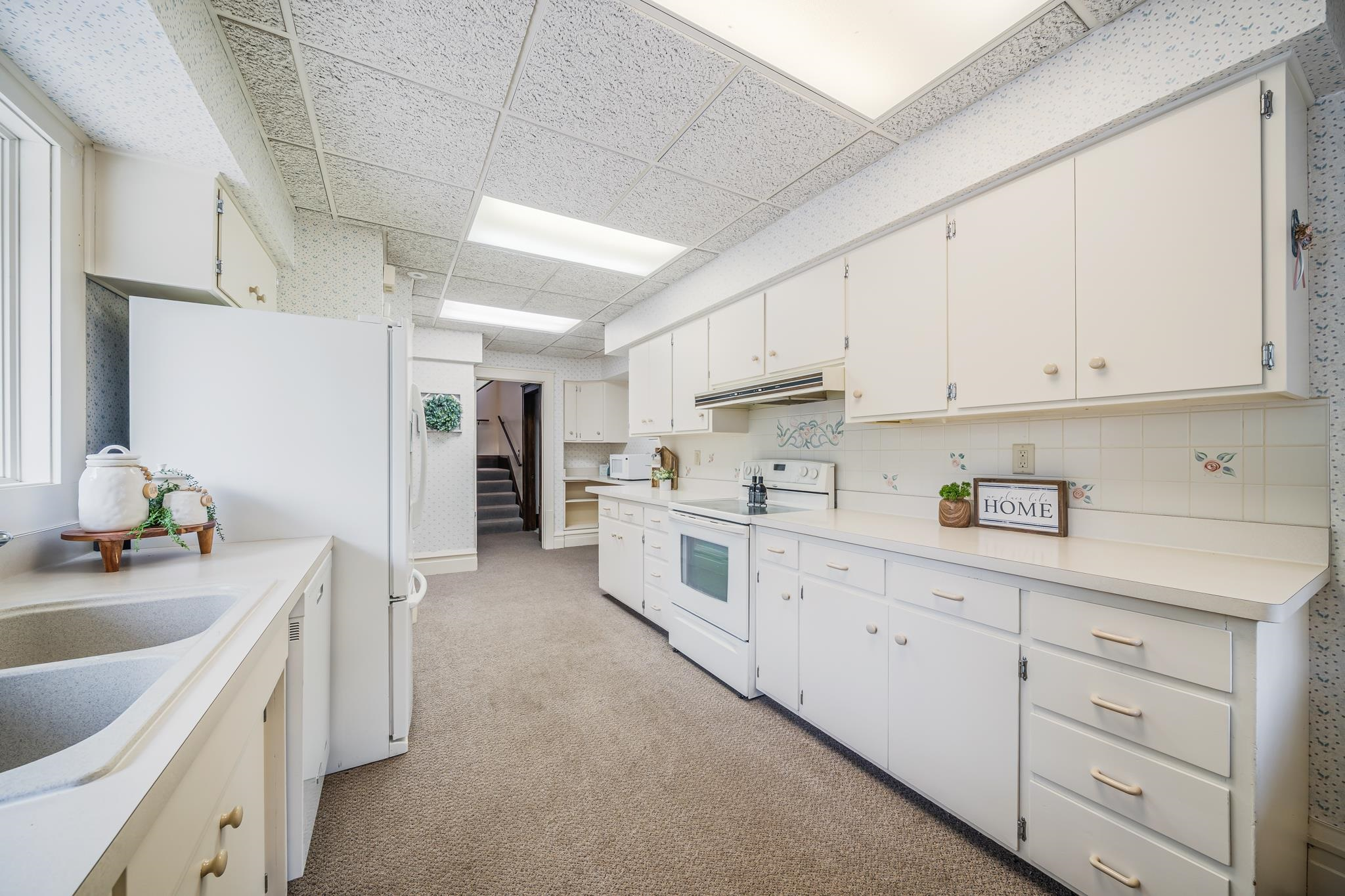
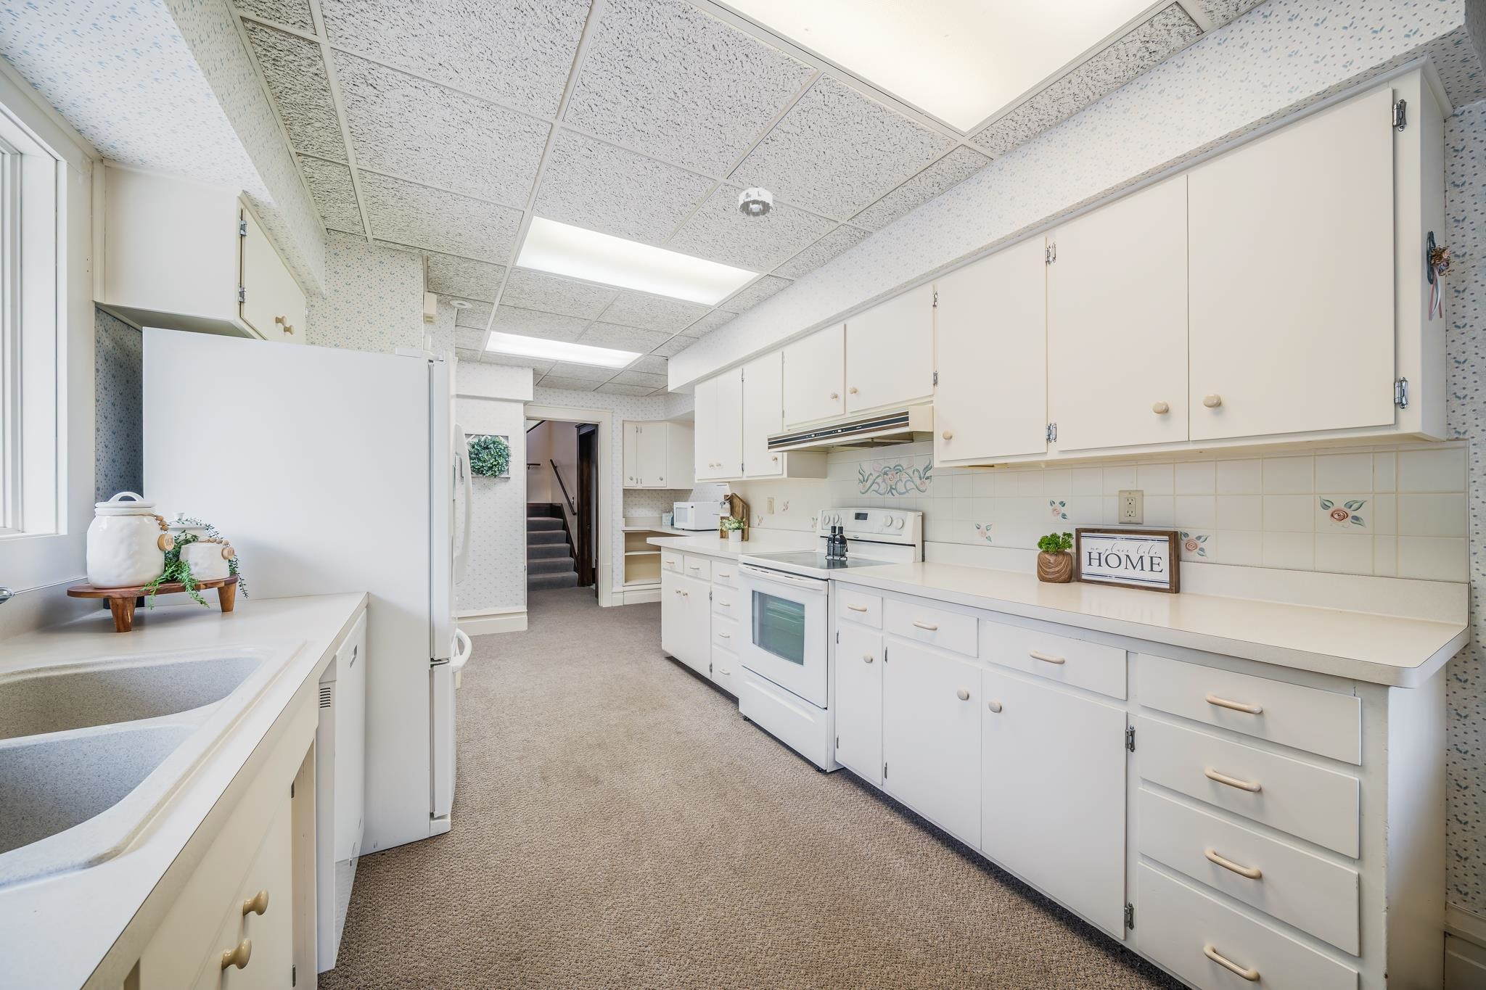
+ smoke detector (756, 201)
